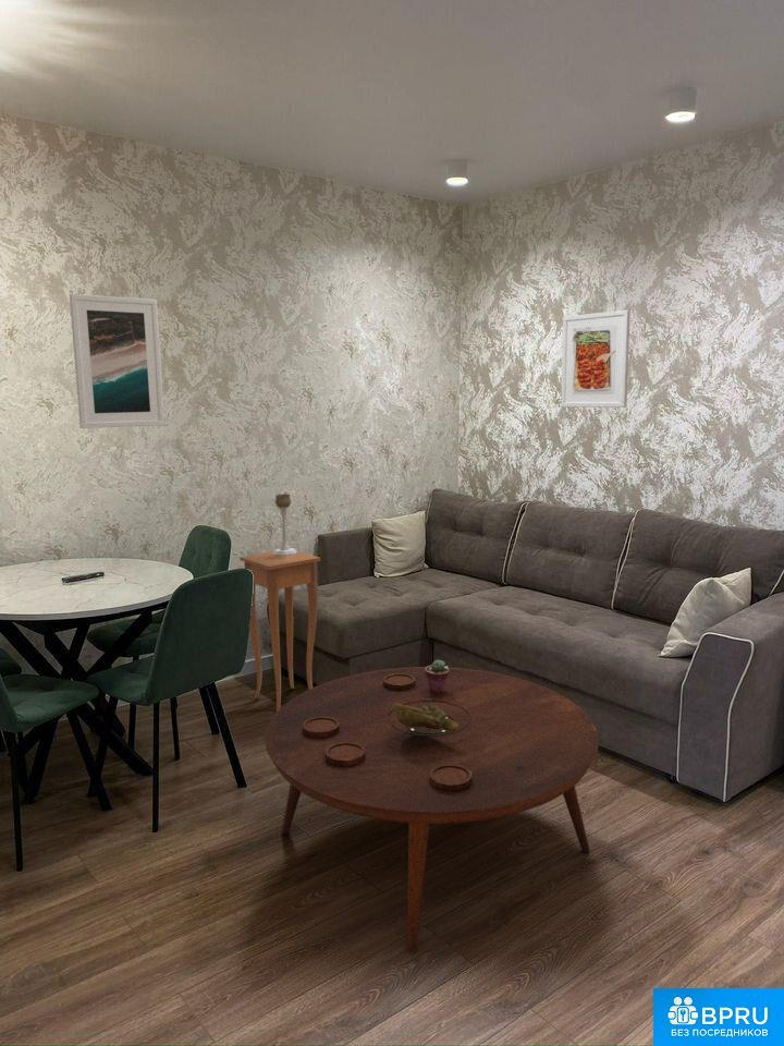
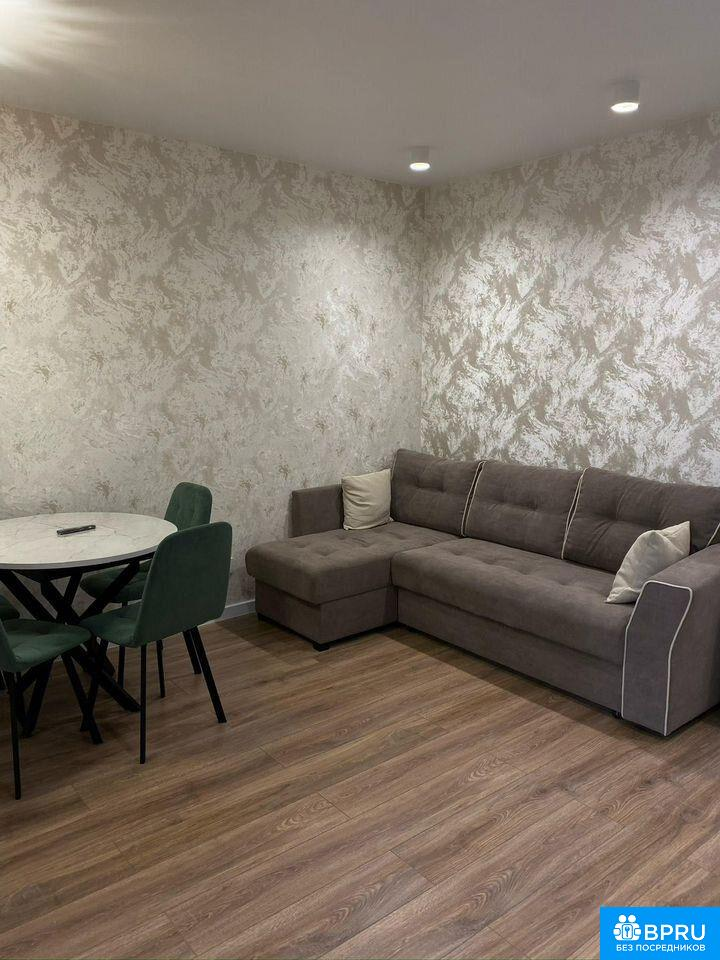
- decorative bowl (426, 720)
- candle holder (283, 523)
- potted succulent (437, 672)
- coffee table (430, 780)
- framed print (593, 361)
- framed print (119, 362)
- side table (286, 629)
